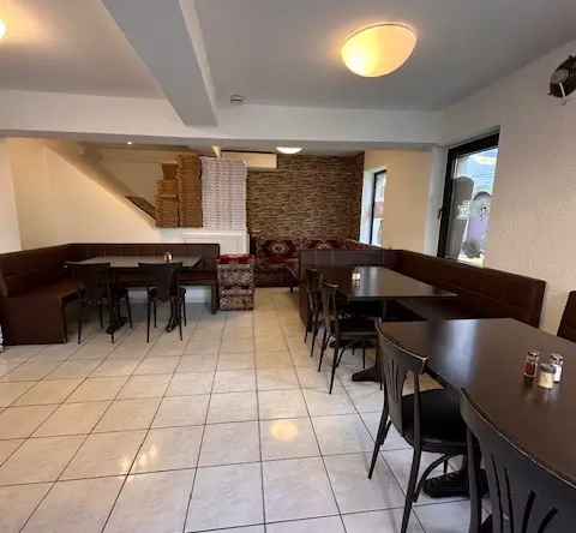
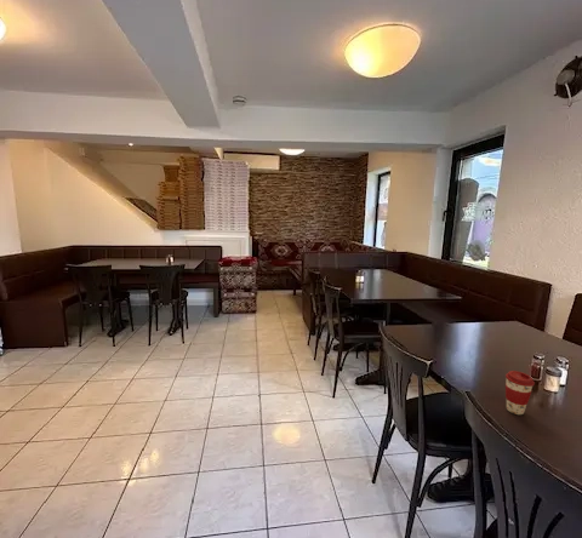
+ coffee cup (517, 393)
